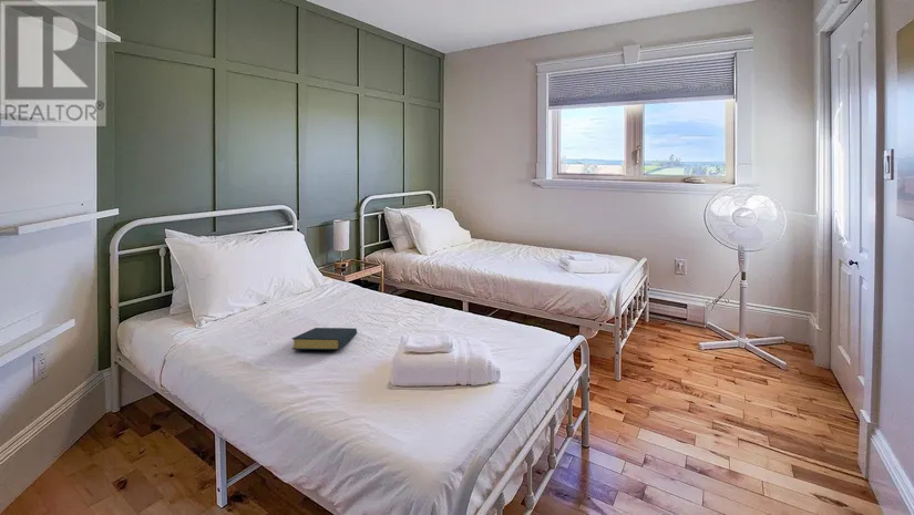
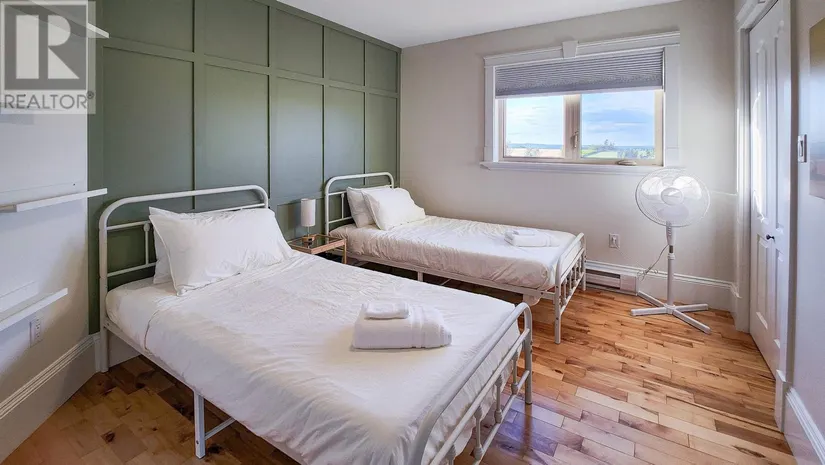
- hardback book (326, 338)
